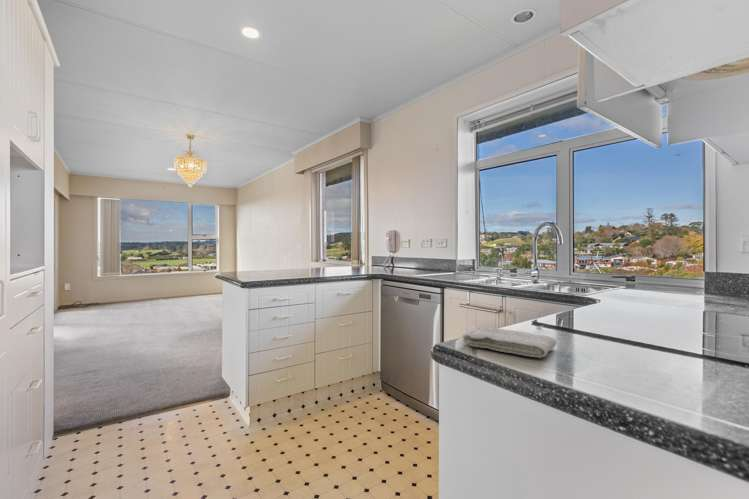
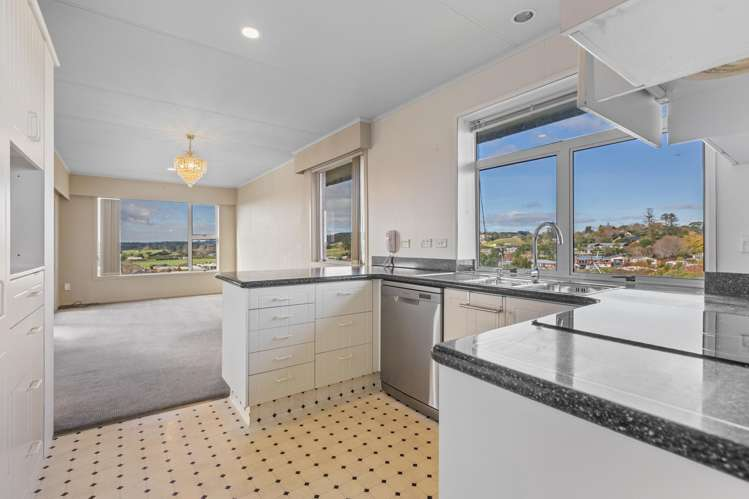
- washcloth (508, 339)
